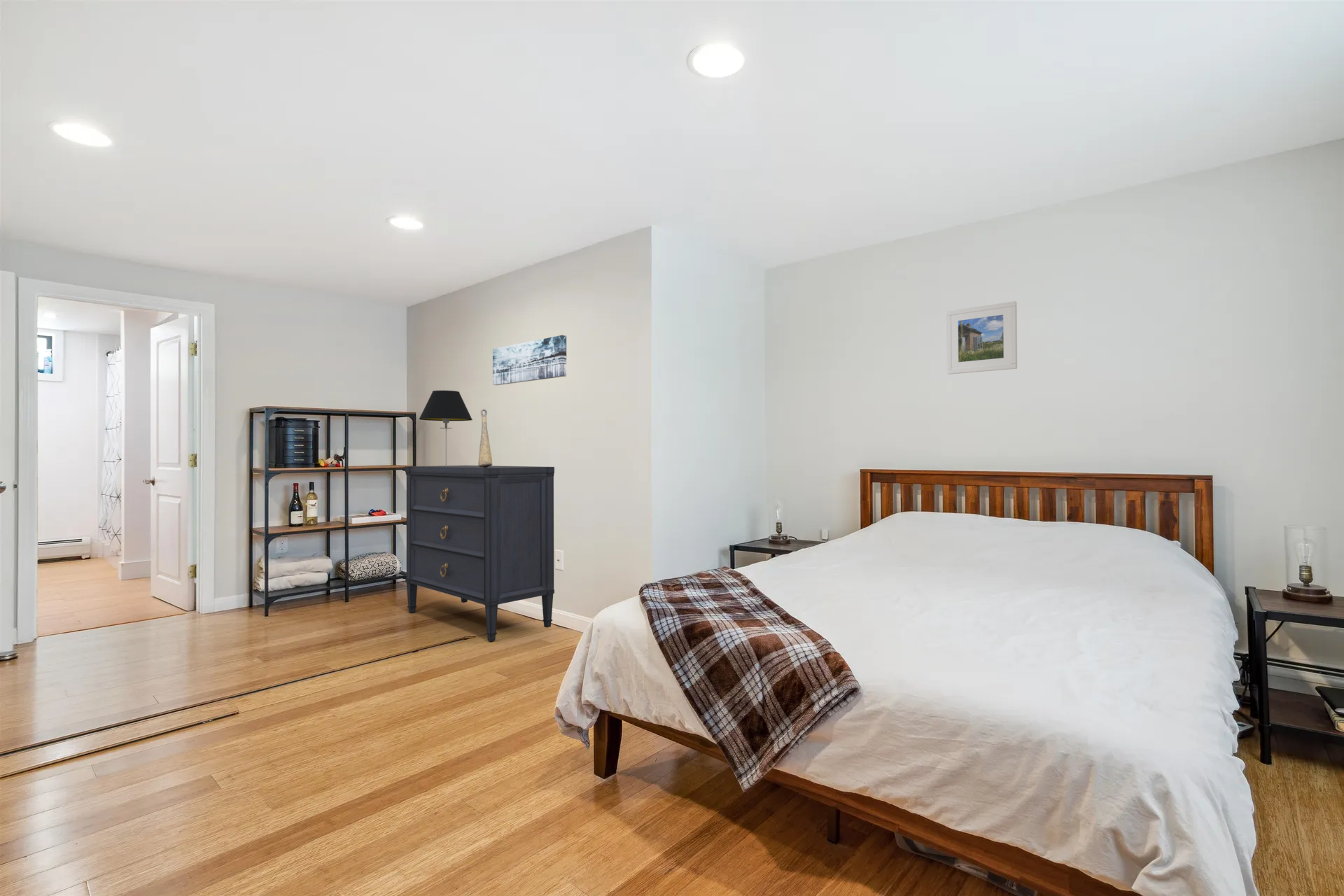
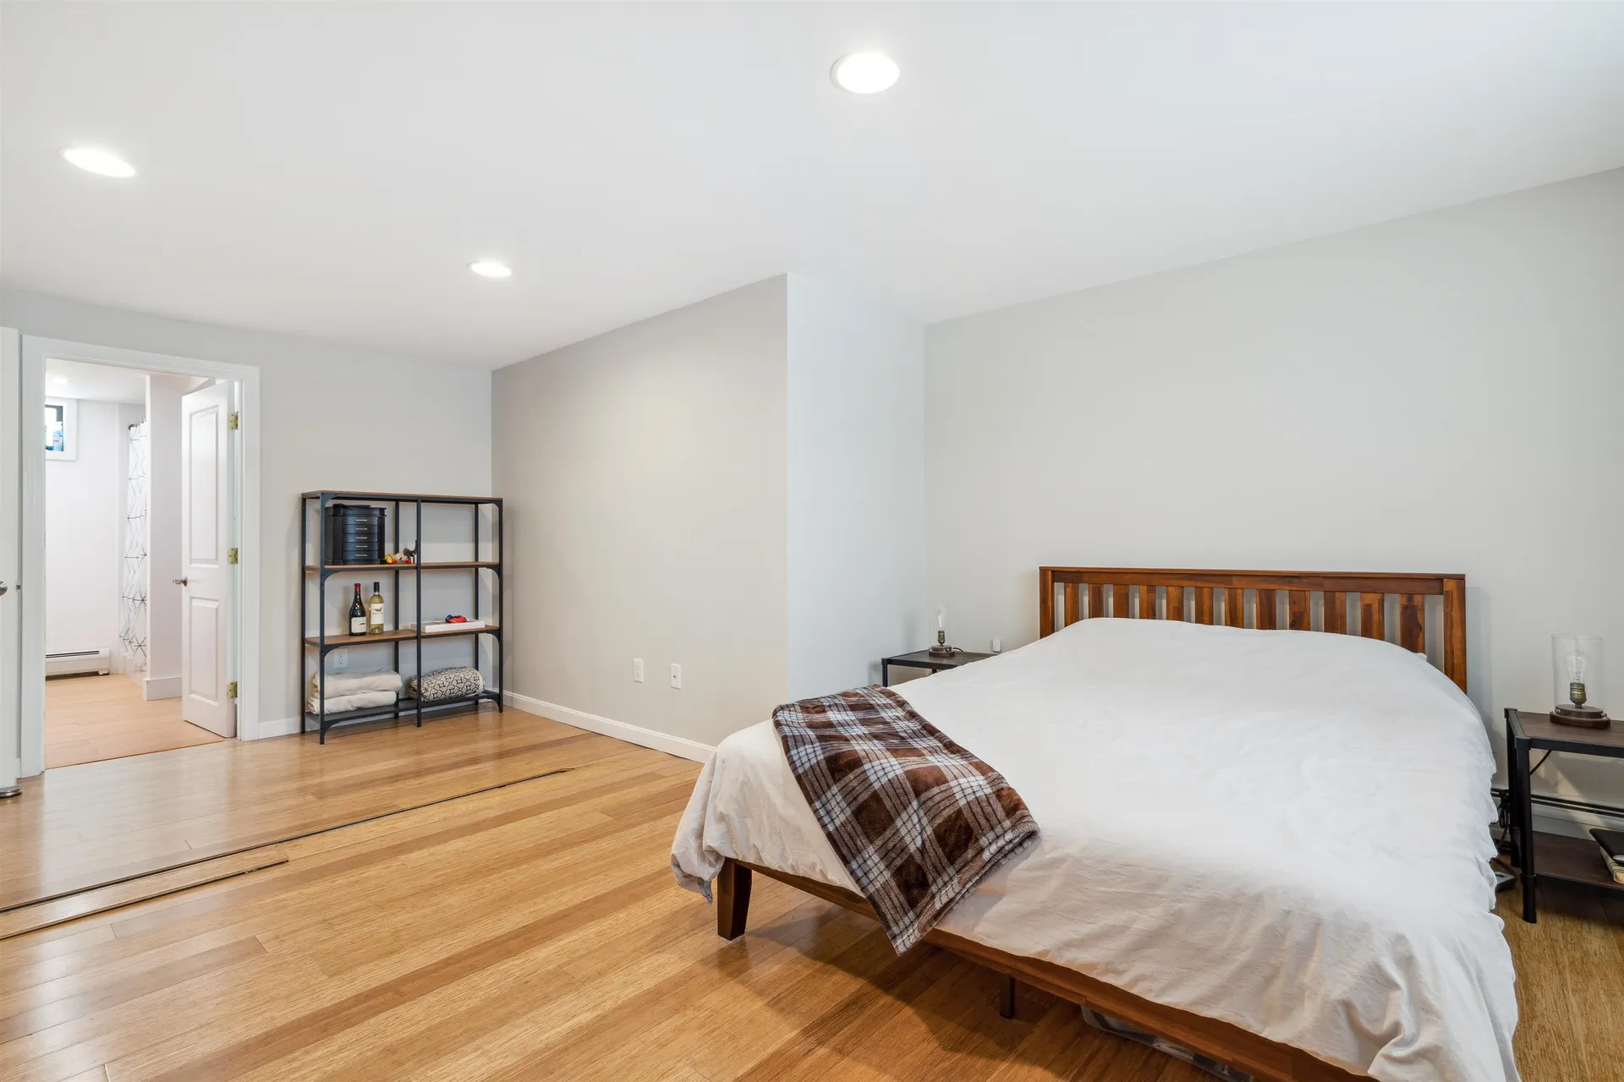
- wall art (527, 361)
- table lamp (446, 428)
- decorative vase (485, 438)
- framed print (981, 339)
- dresser (475, 542)
